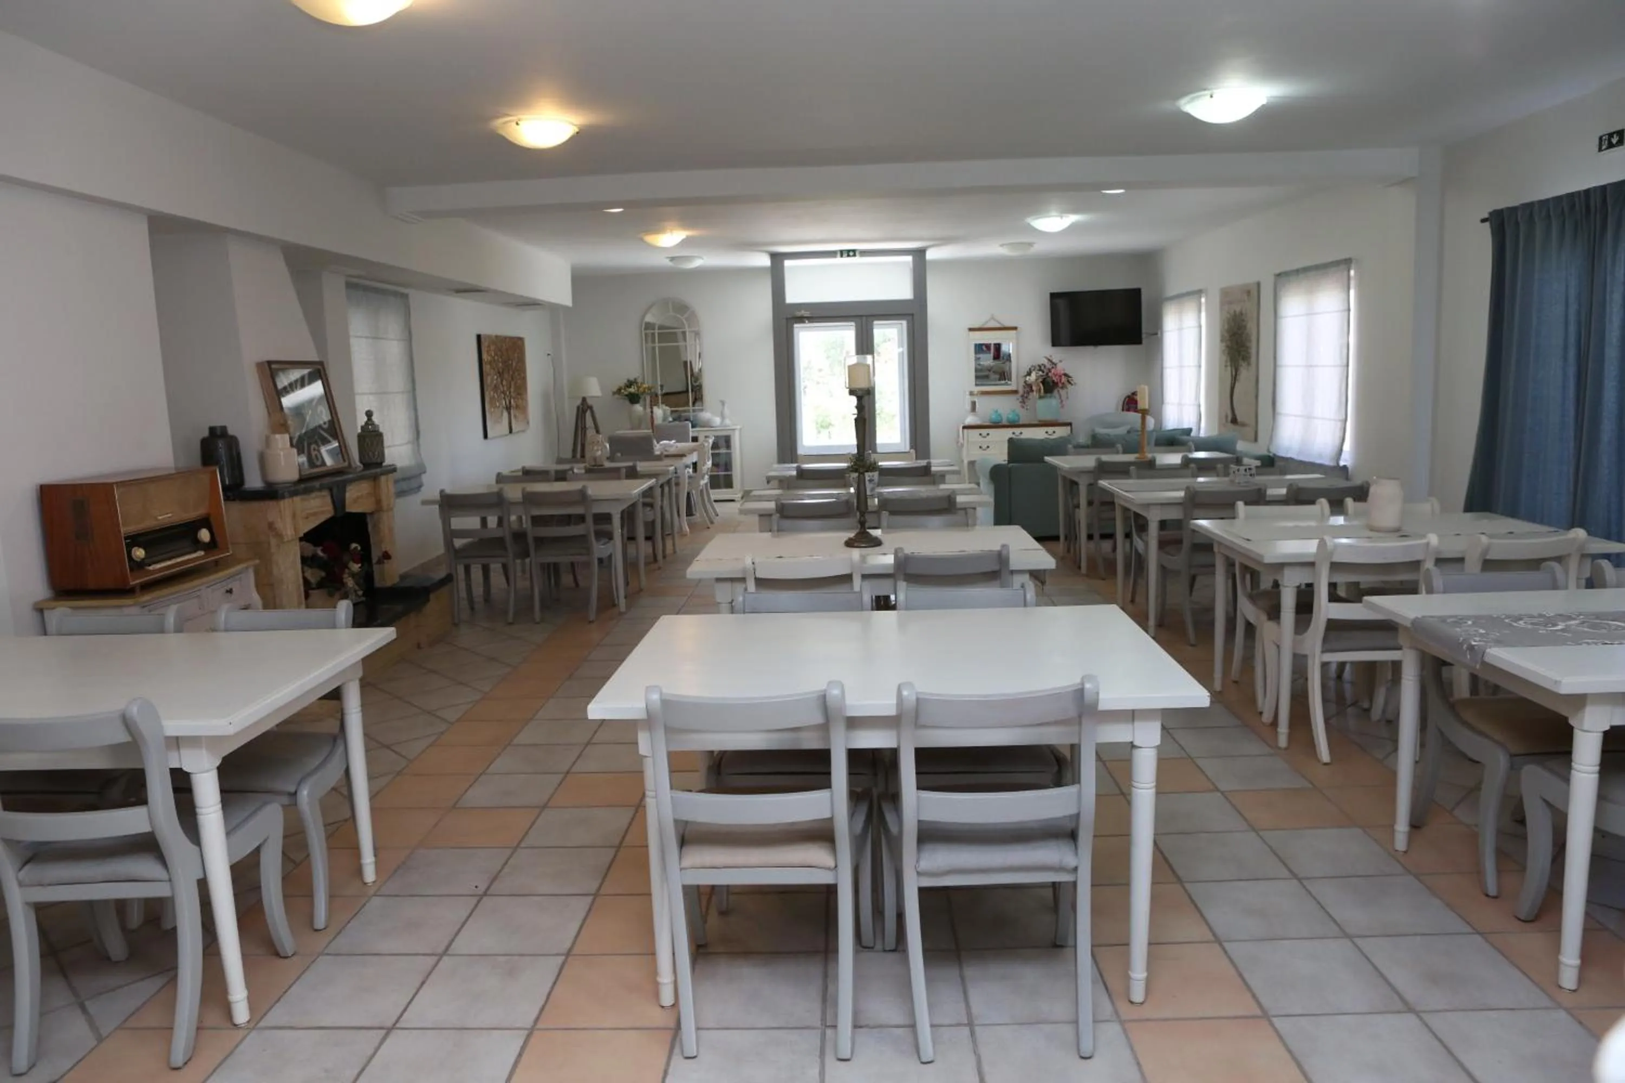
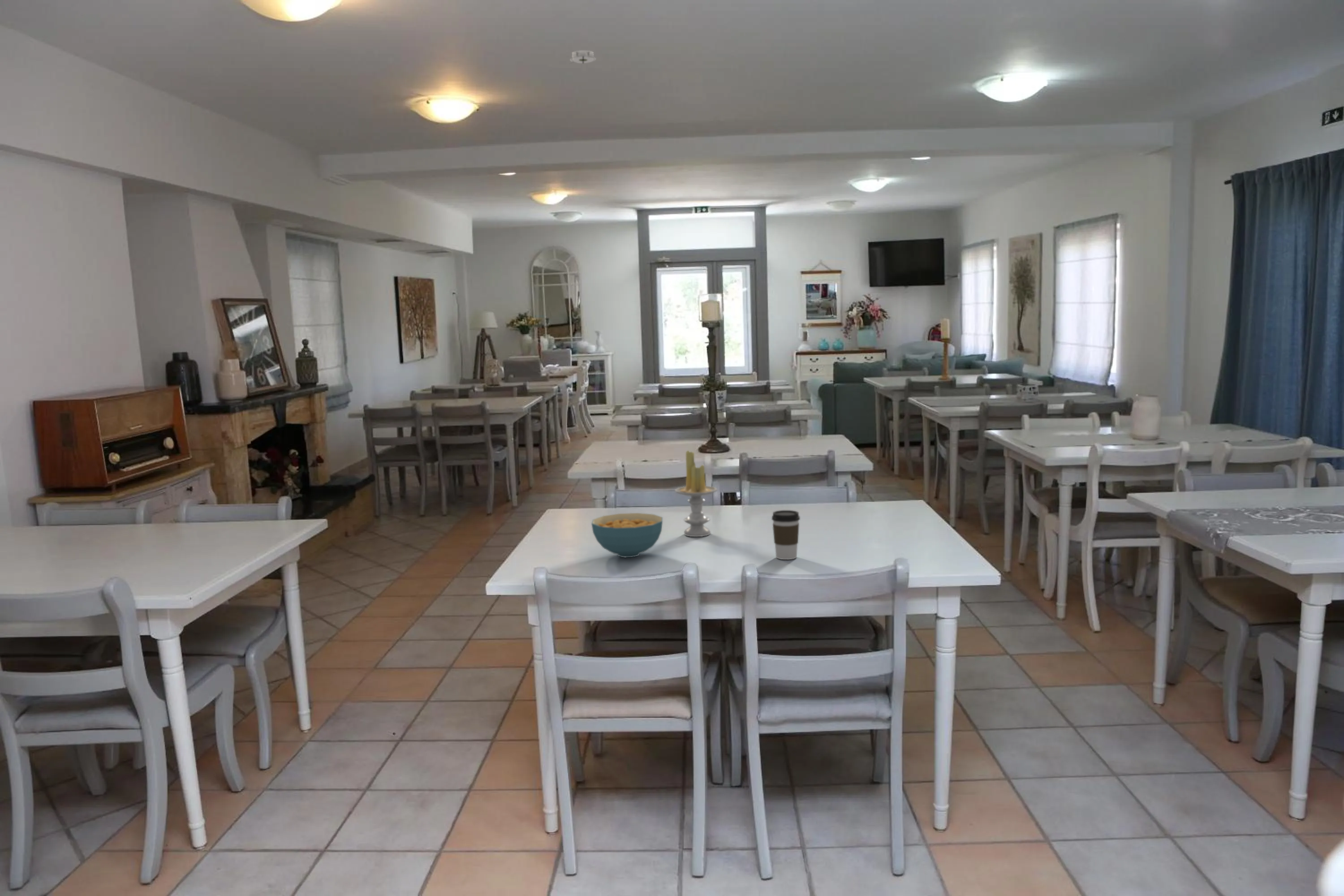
+ coffee cup (786, 535)
+ candle (696, 492)
+ smoke detector (582, 57)
+ cereal bowl (628, 537)
